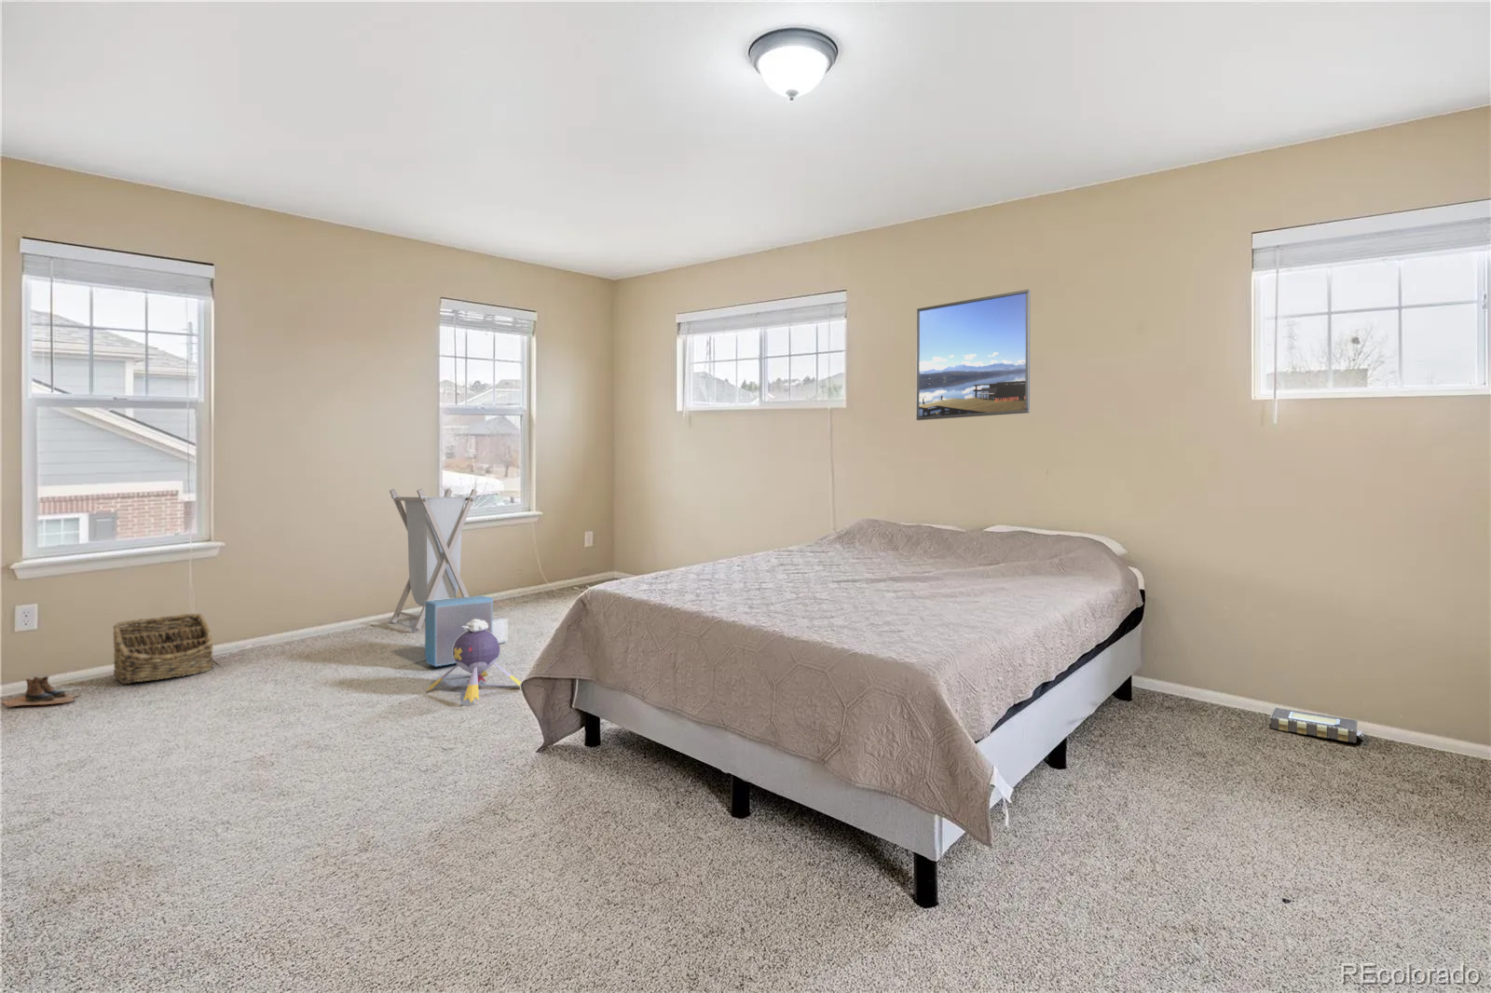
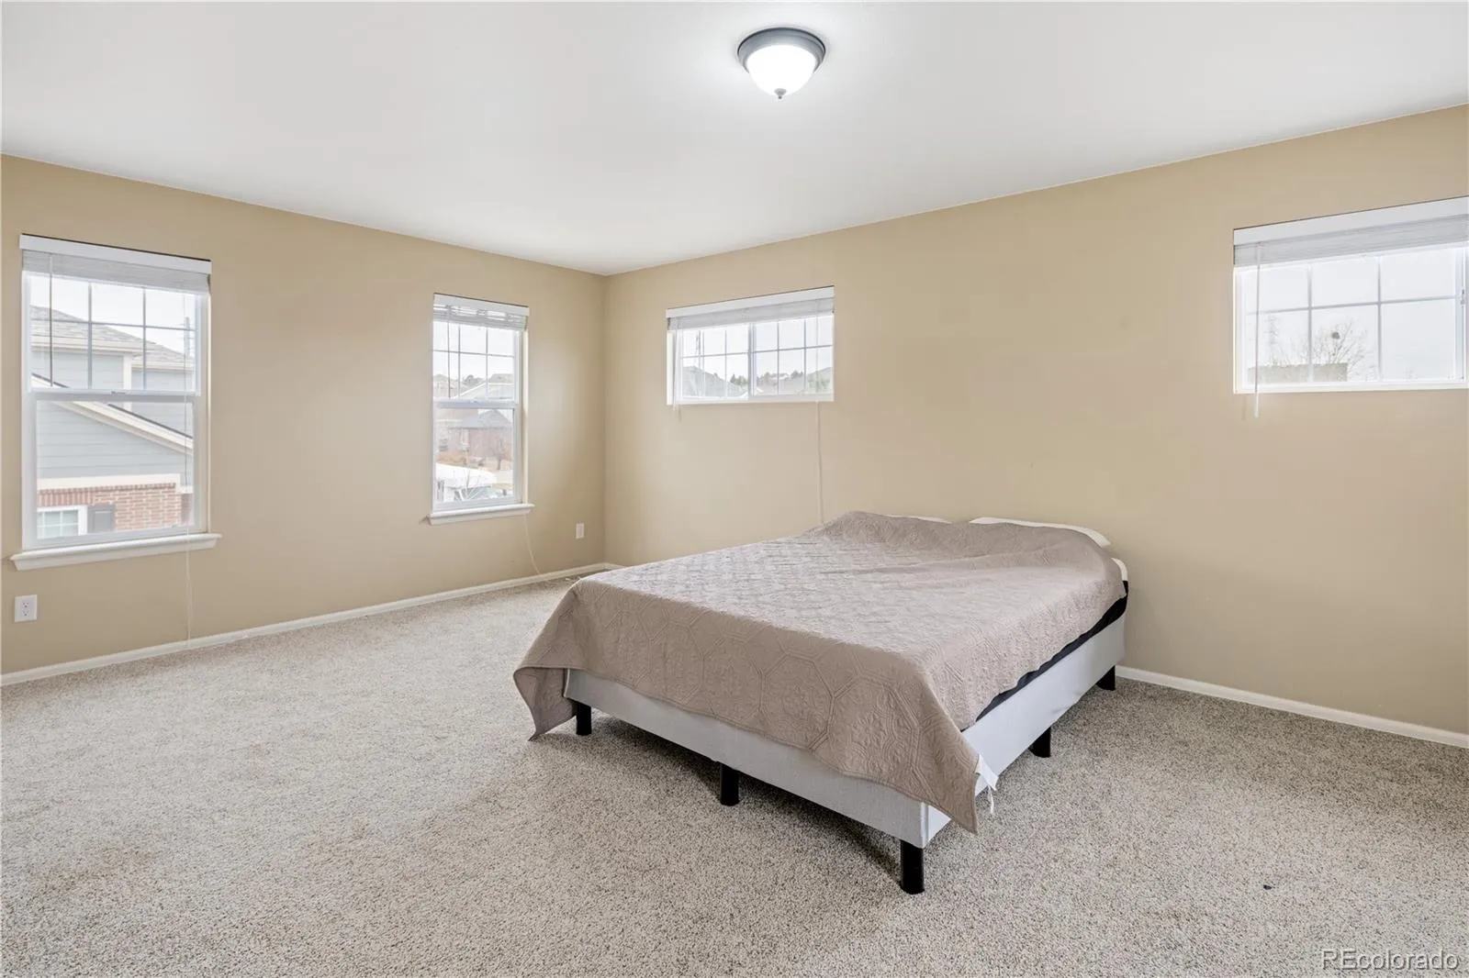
- laundry hamper (435, 555)
- plush toy (477, 654)
- book (1315, 724)
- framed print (970, 358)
- storage bin (470, 622)
- boots (47, 687)
- basket (165, 646)
